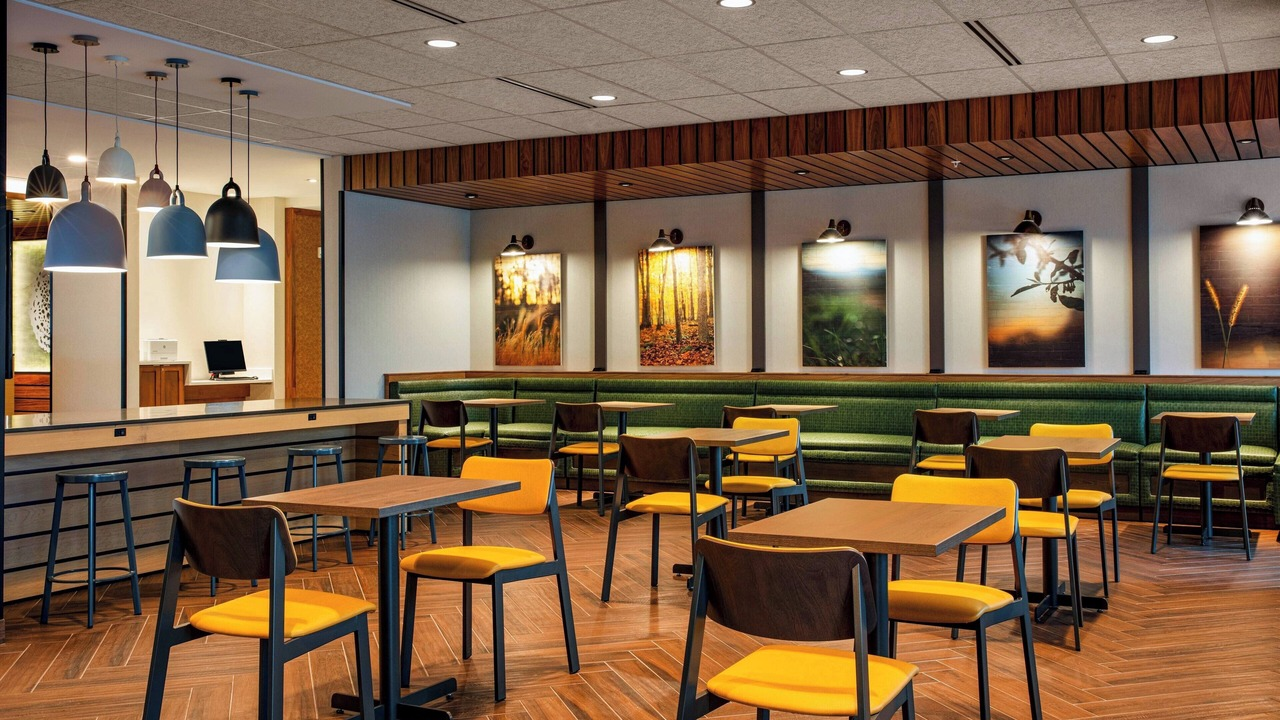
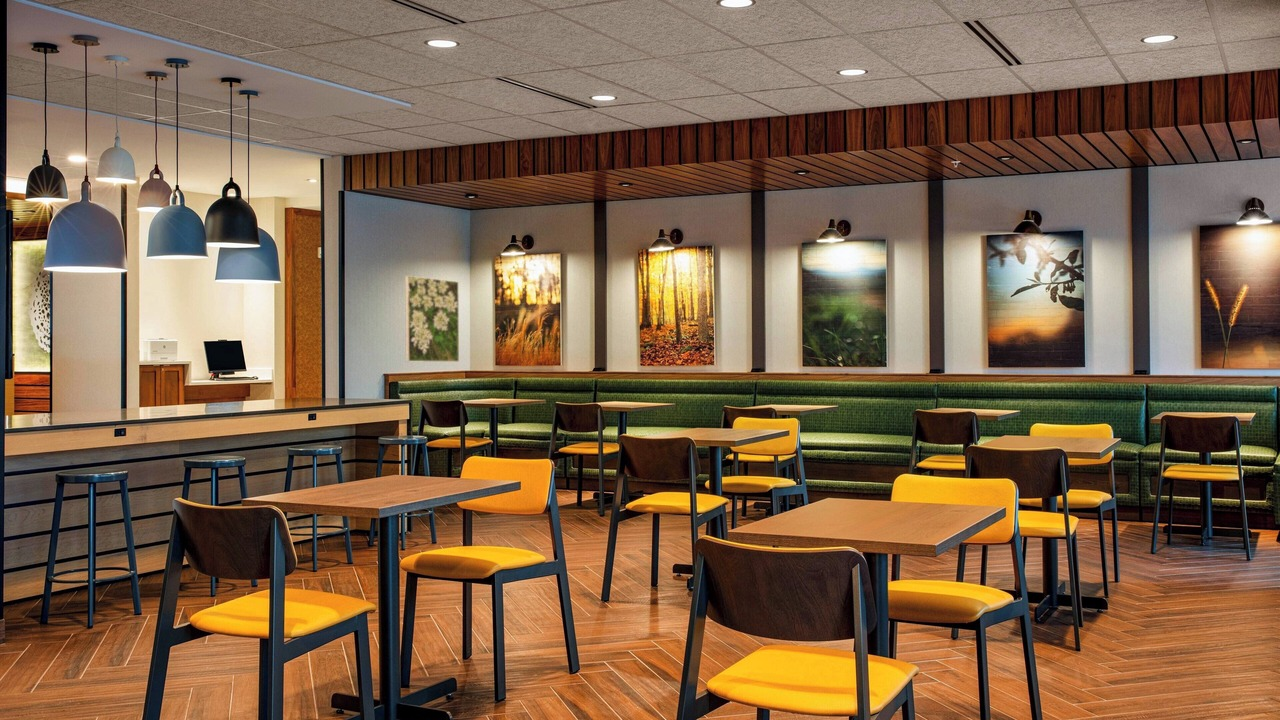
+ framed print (433, 320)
